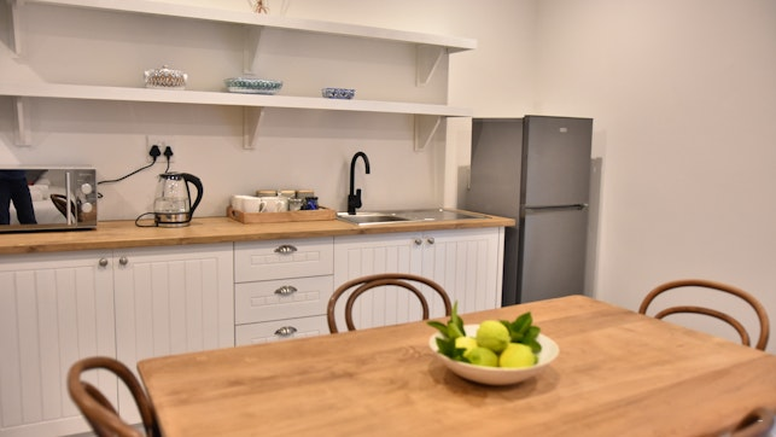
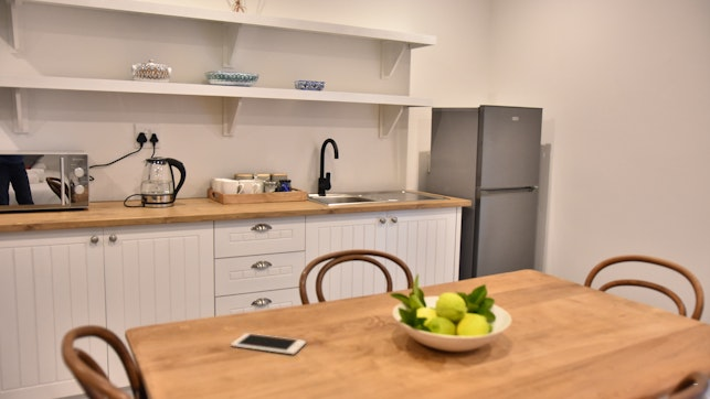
+ cell phone (268, 343)
